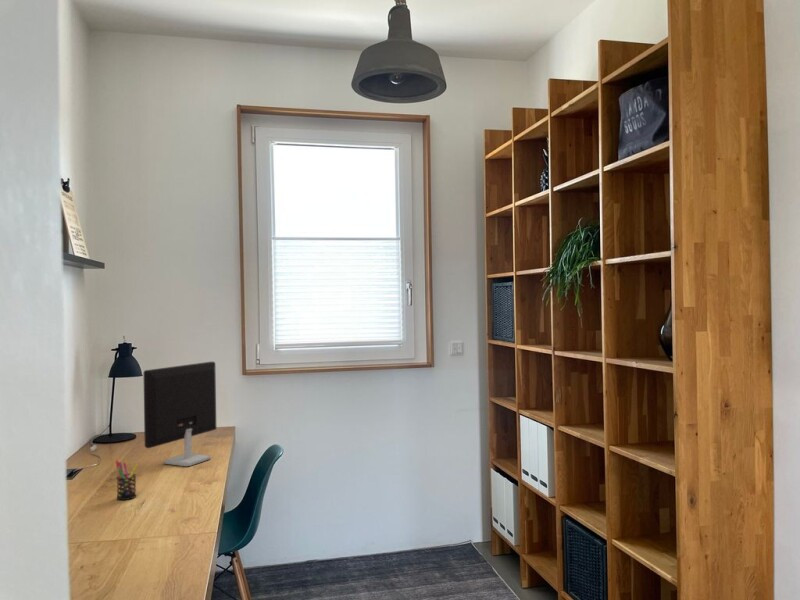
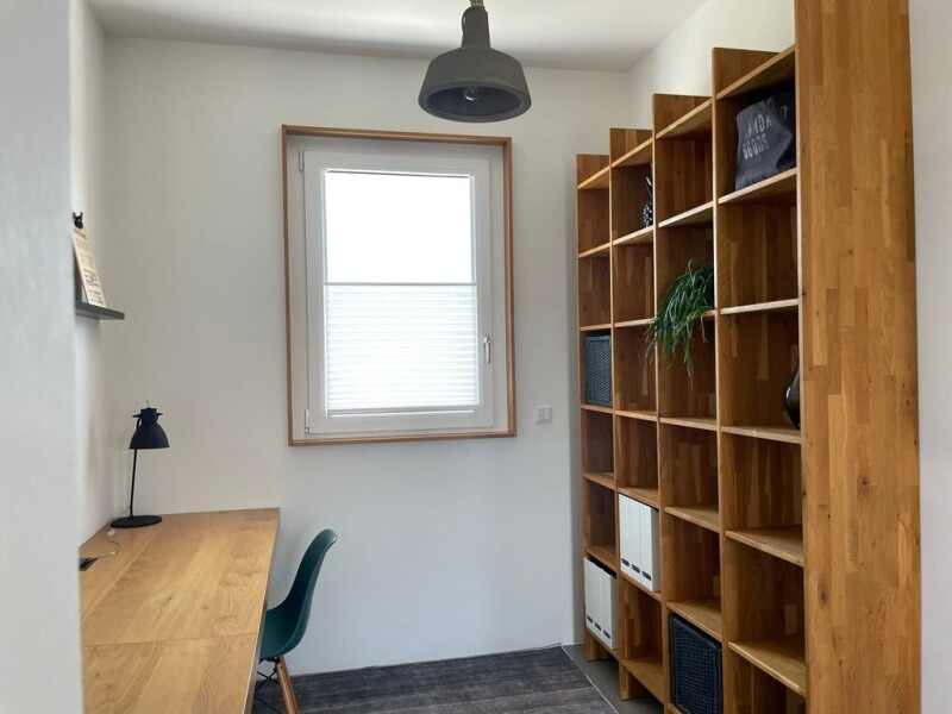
- computer monitor (185, 413)
- pen holder (124, 479)
